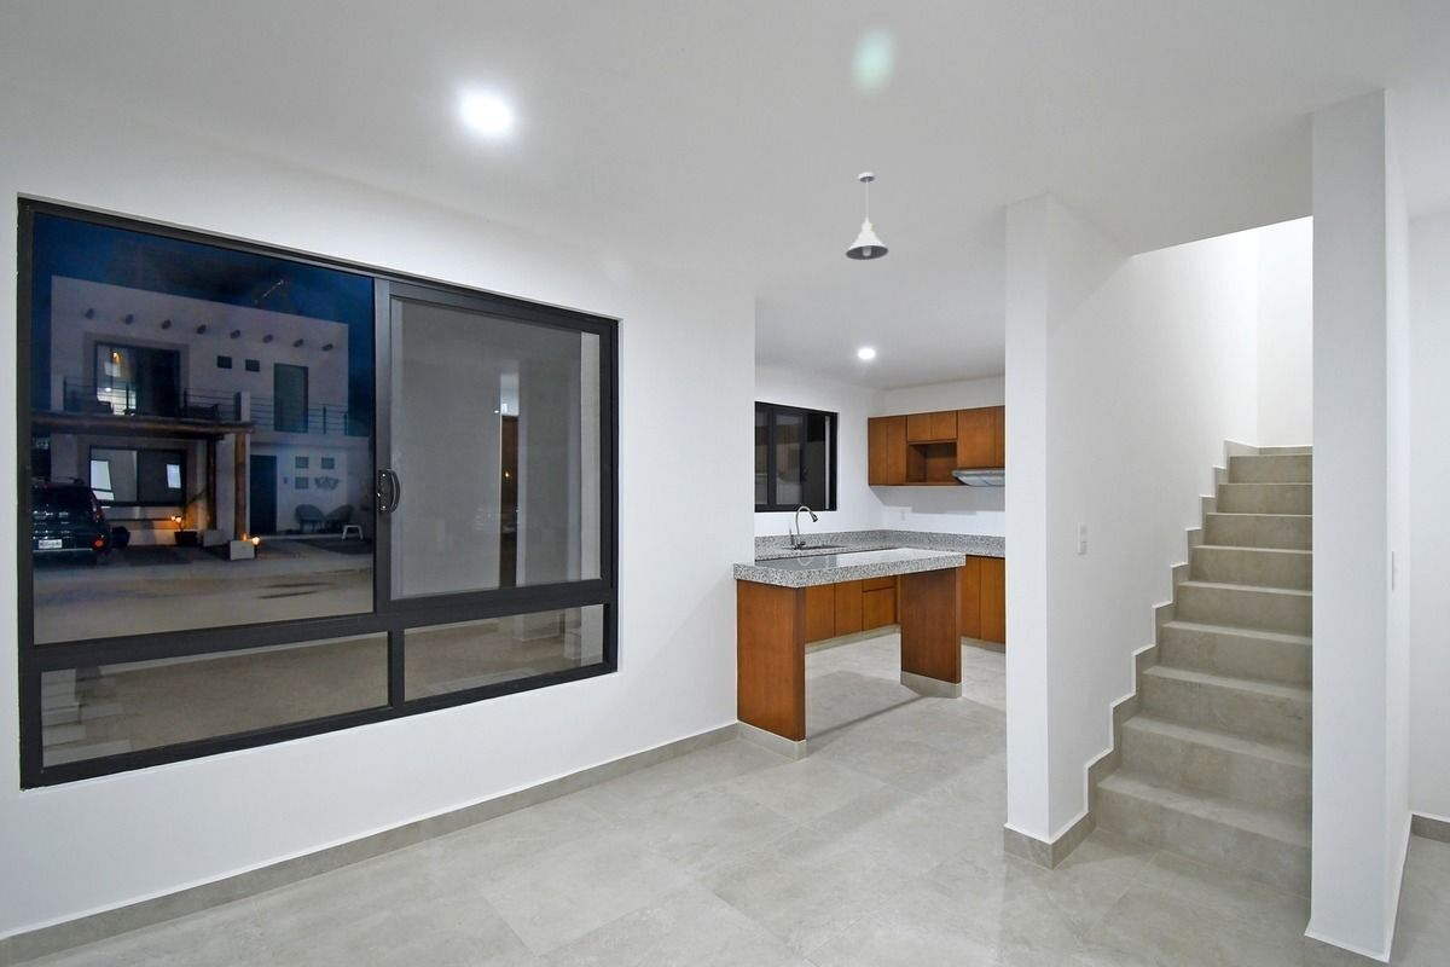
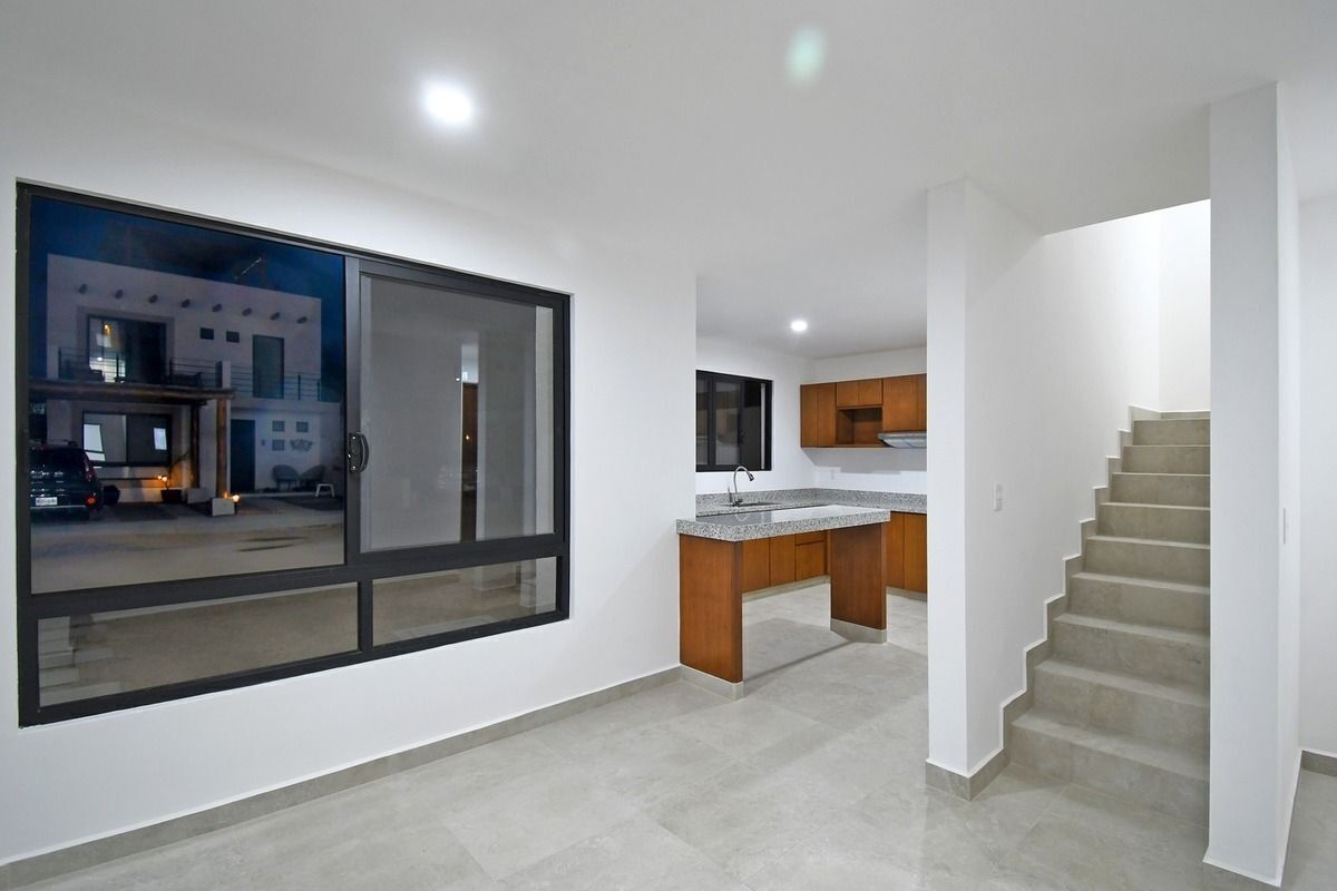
- pendant light (866, 215)
